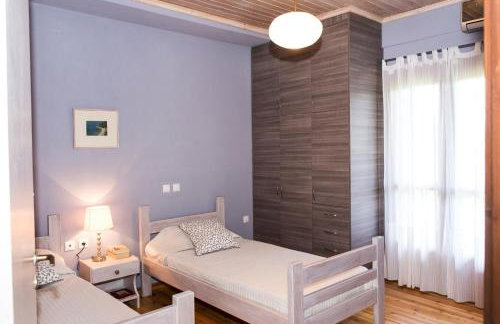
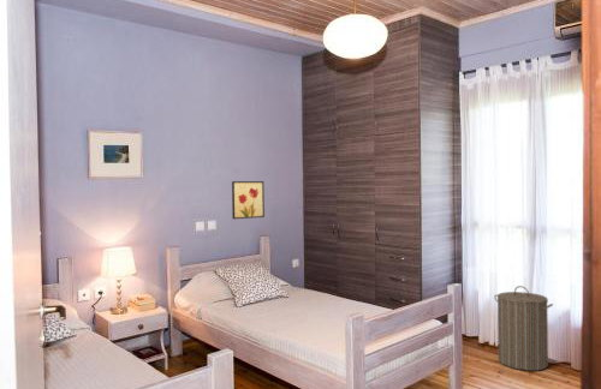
+ wall art (248, 199)
+ laundry hamper (522, 324)
